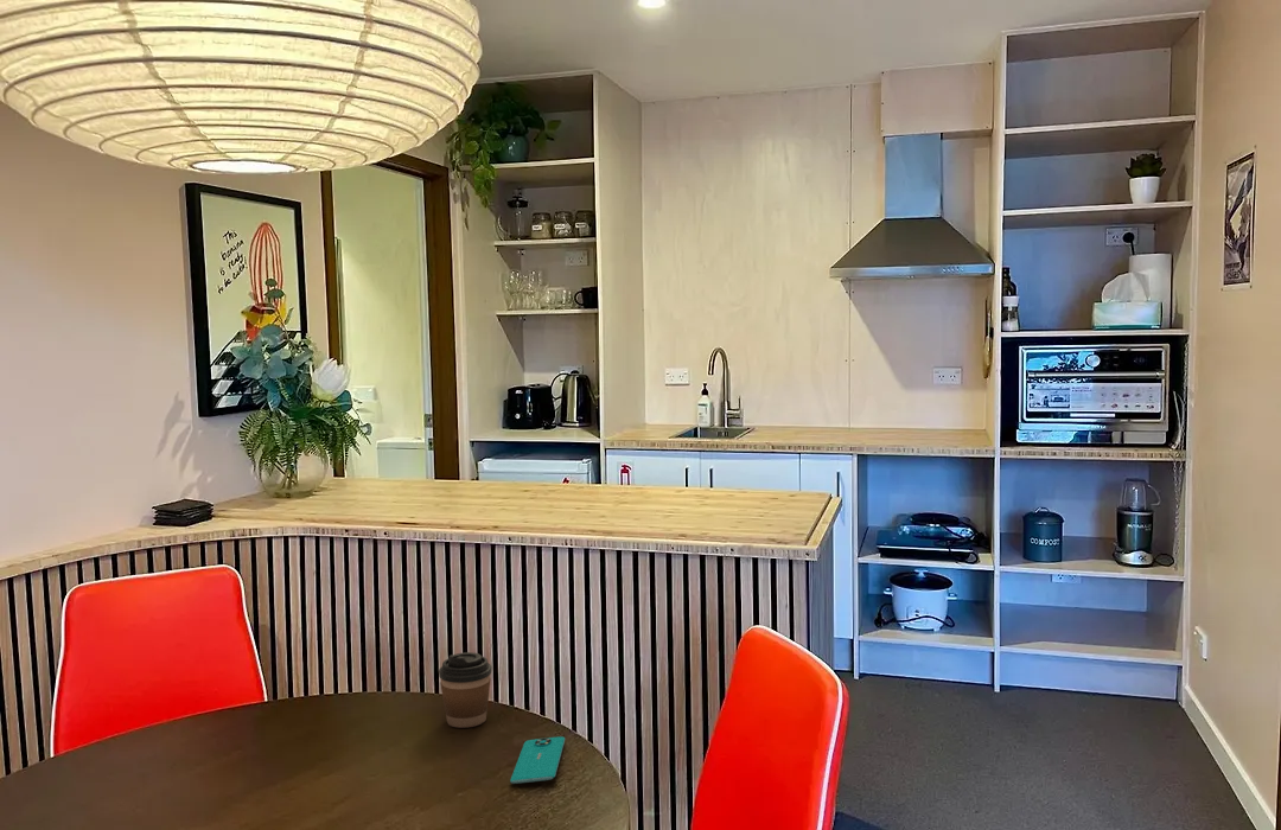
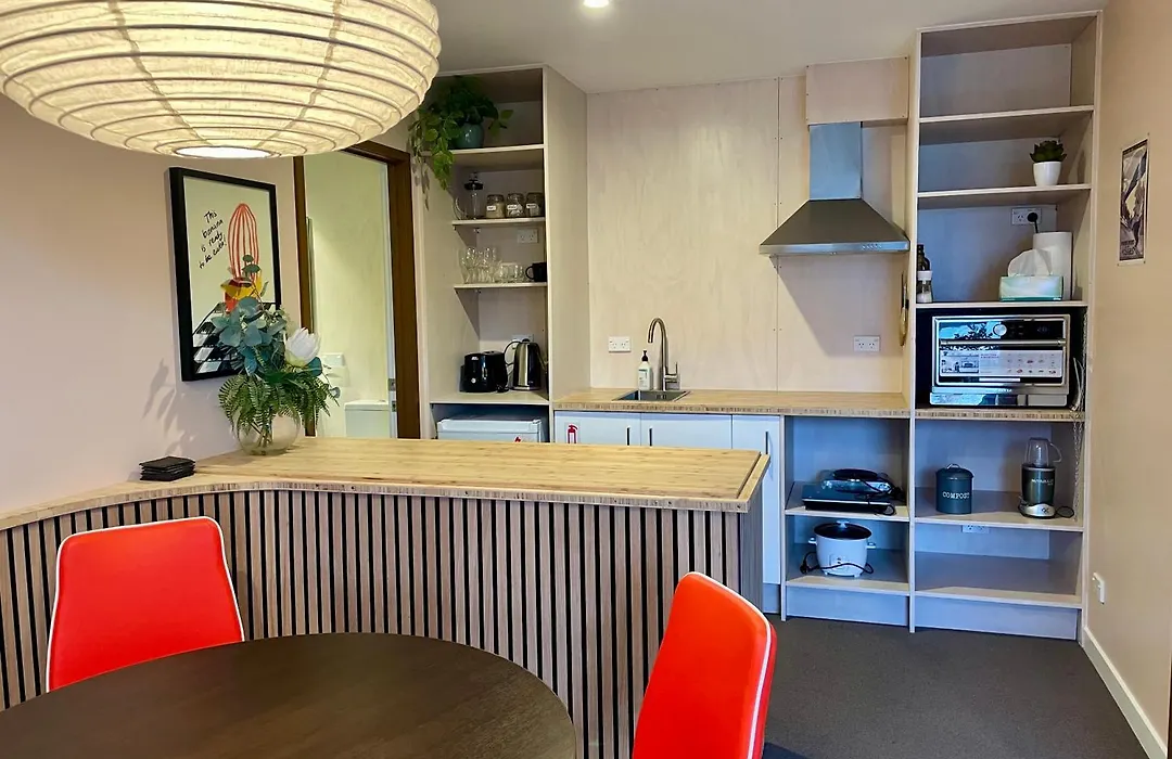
- coffee cup (465, 687)
- smartphone (538, 758)
